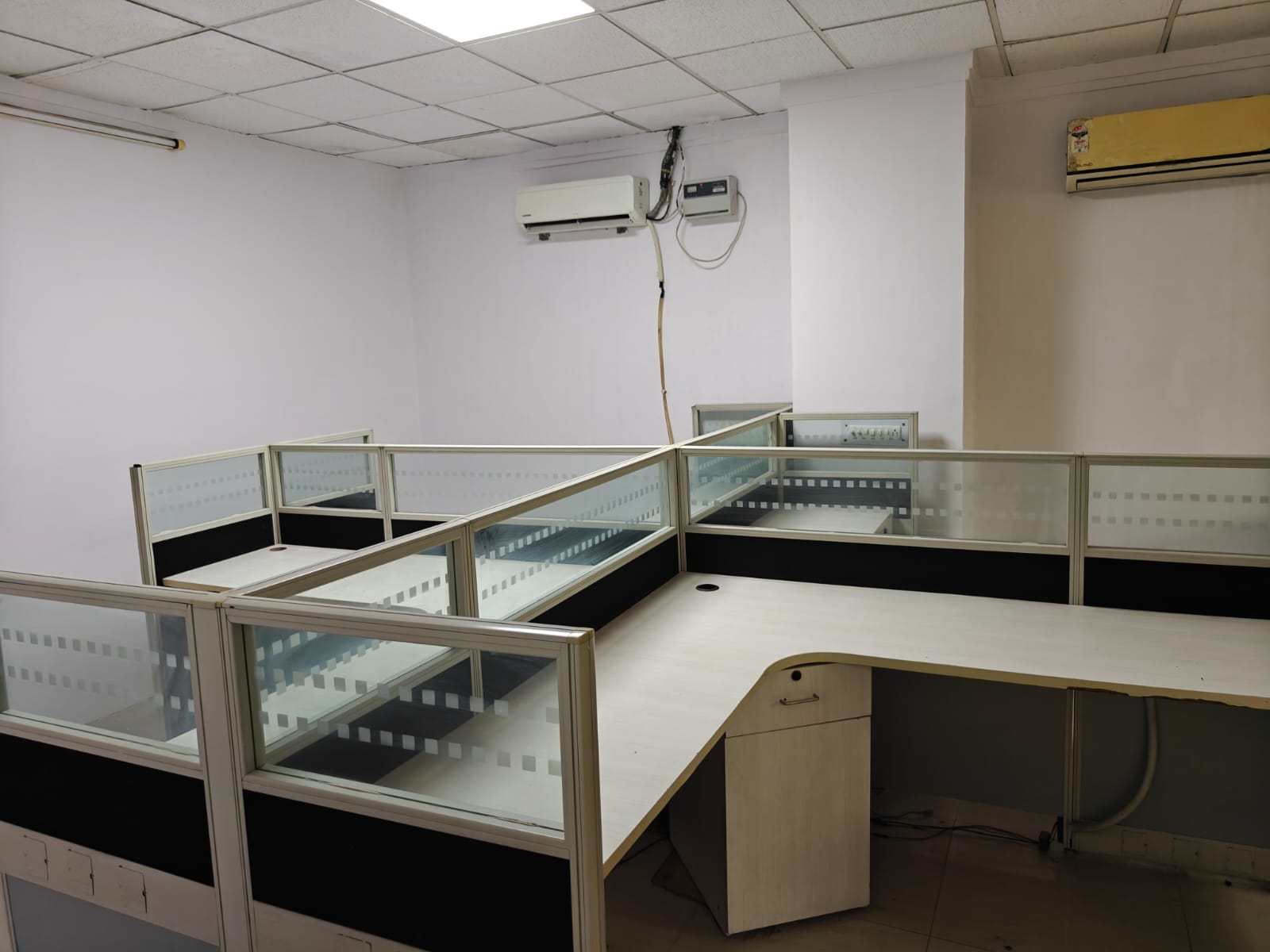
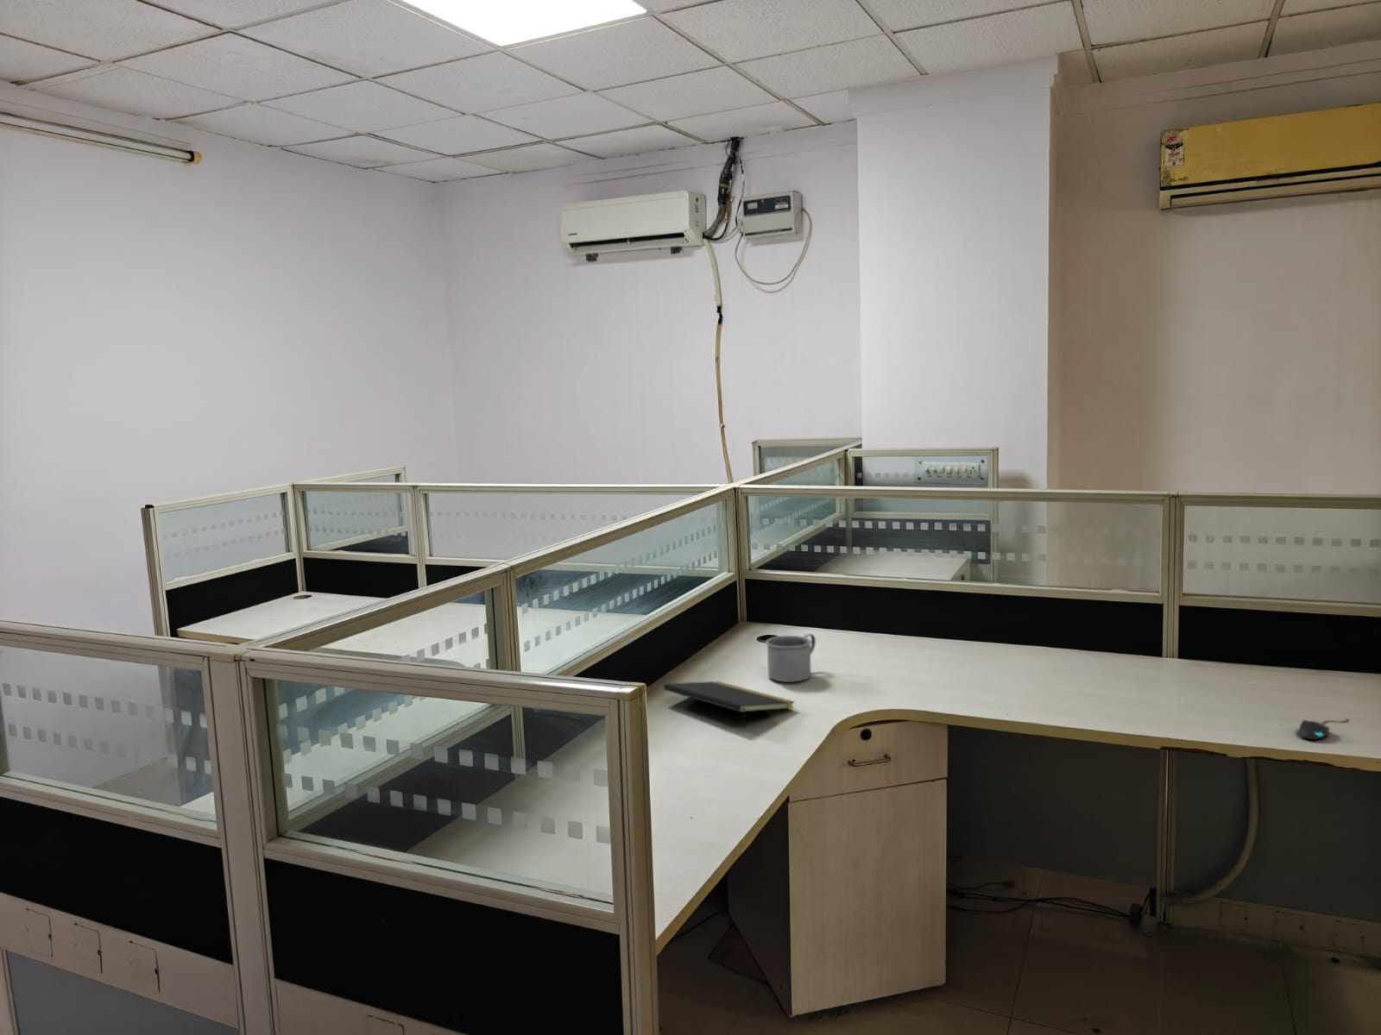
+ notepad (727, 695)
+ mug (791, 657)
+ mouse (1326, 721)
